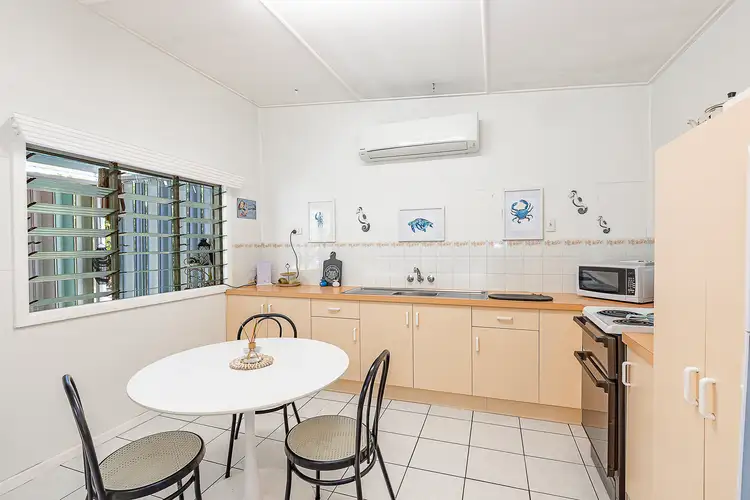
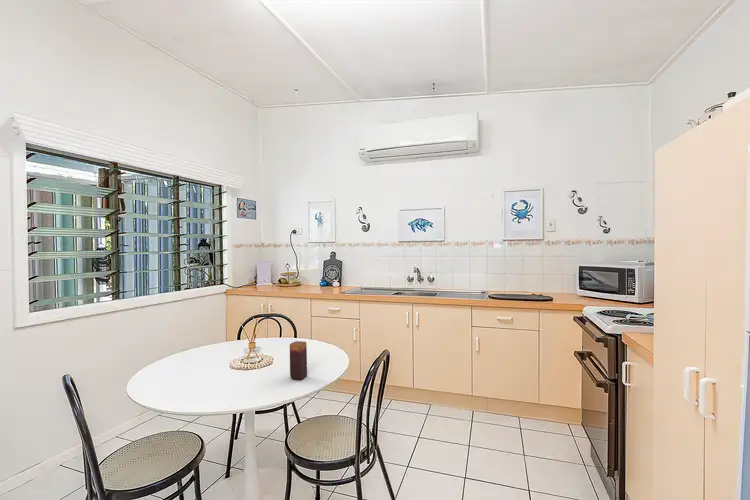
+ candle (298, 359)
